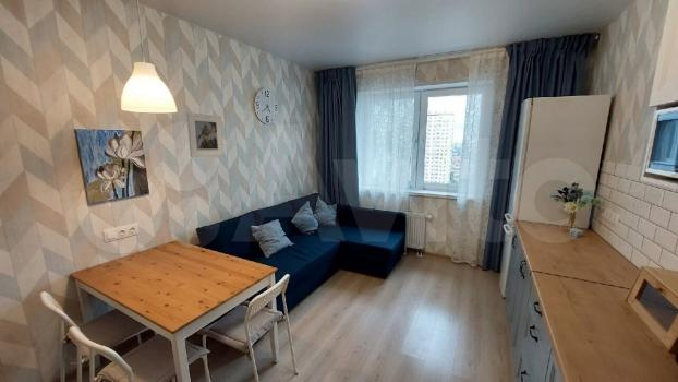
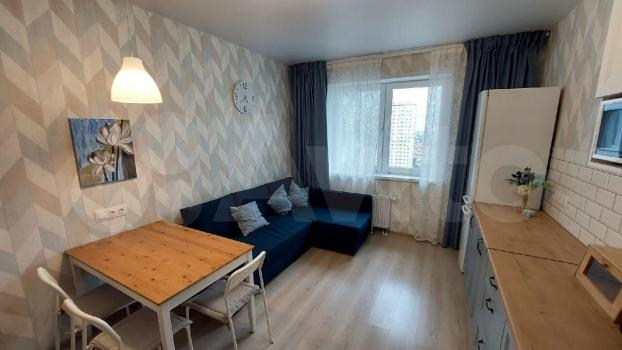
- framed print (206, 135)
